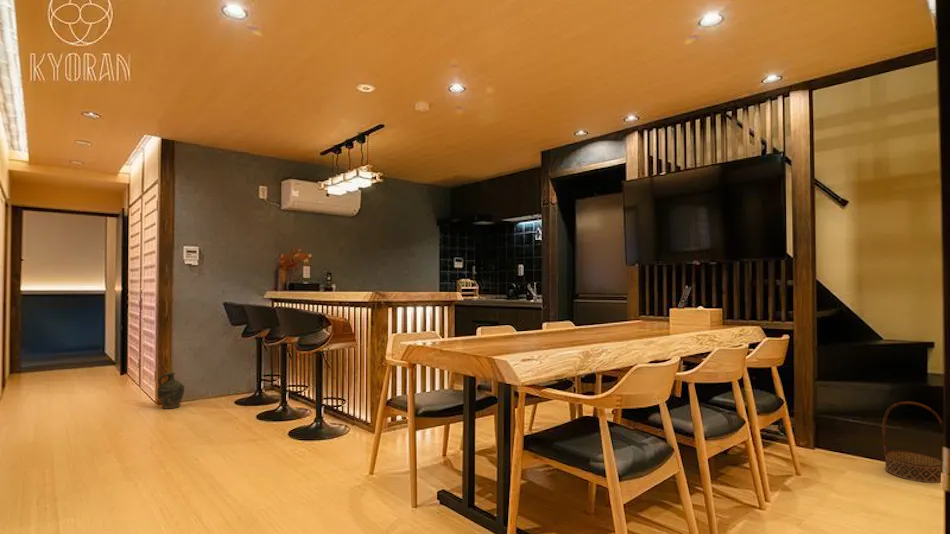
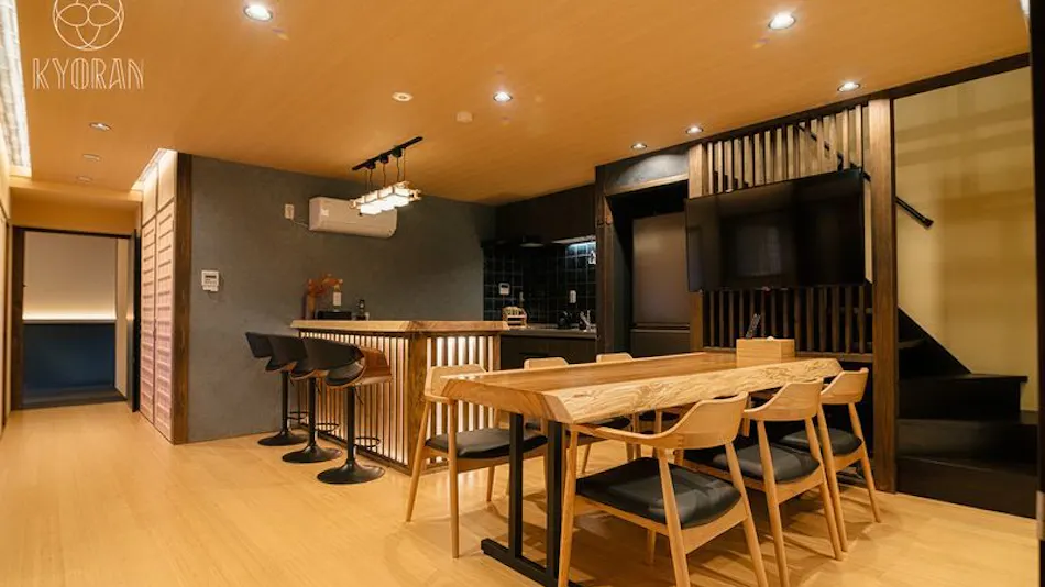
- basket (912, 451)
- ceramic jug (171, 390)
